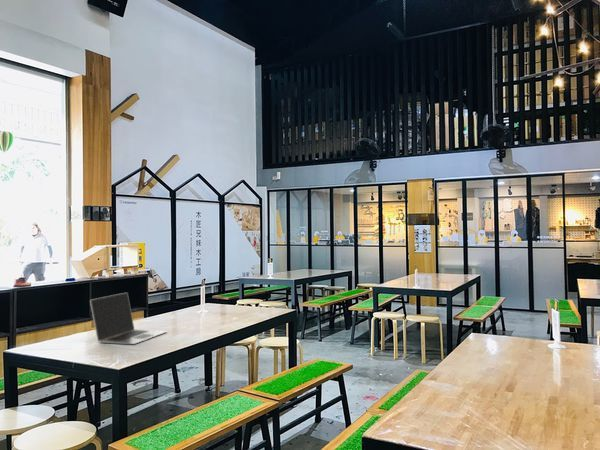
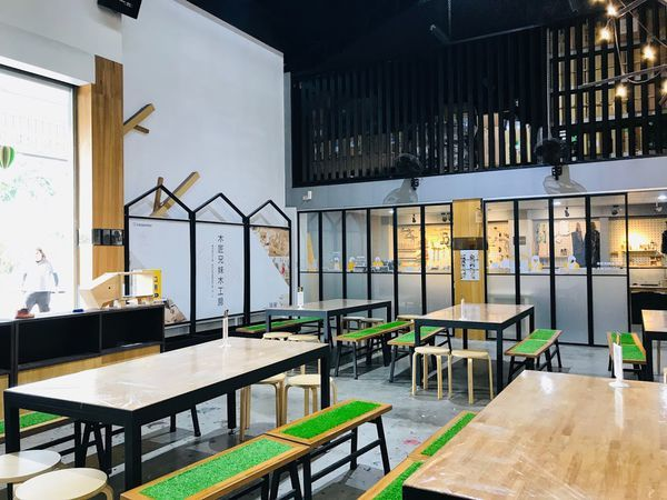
- laptop (130, 316)
